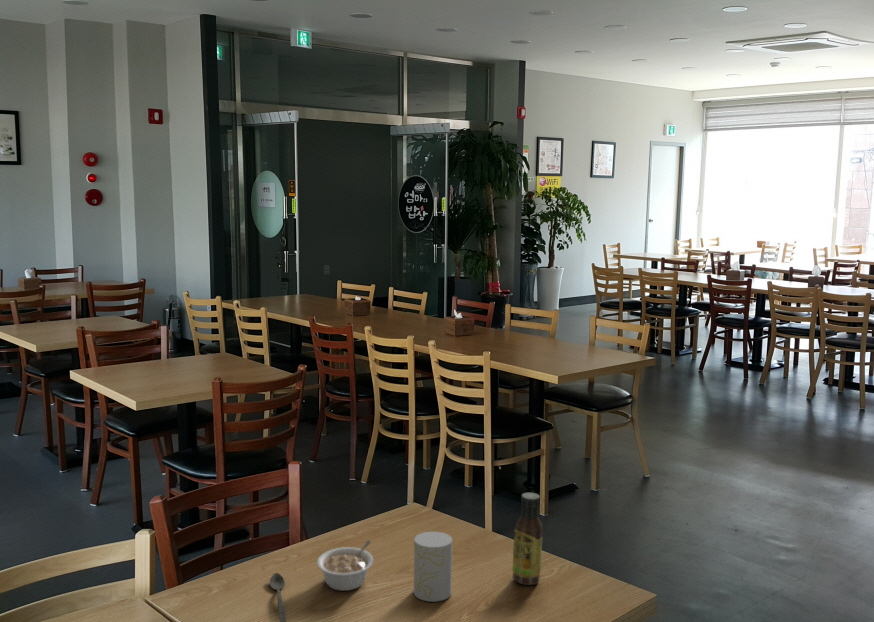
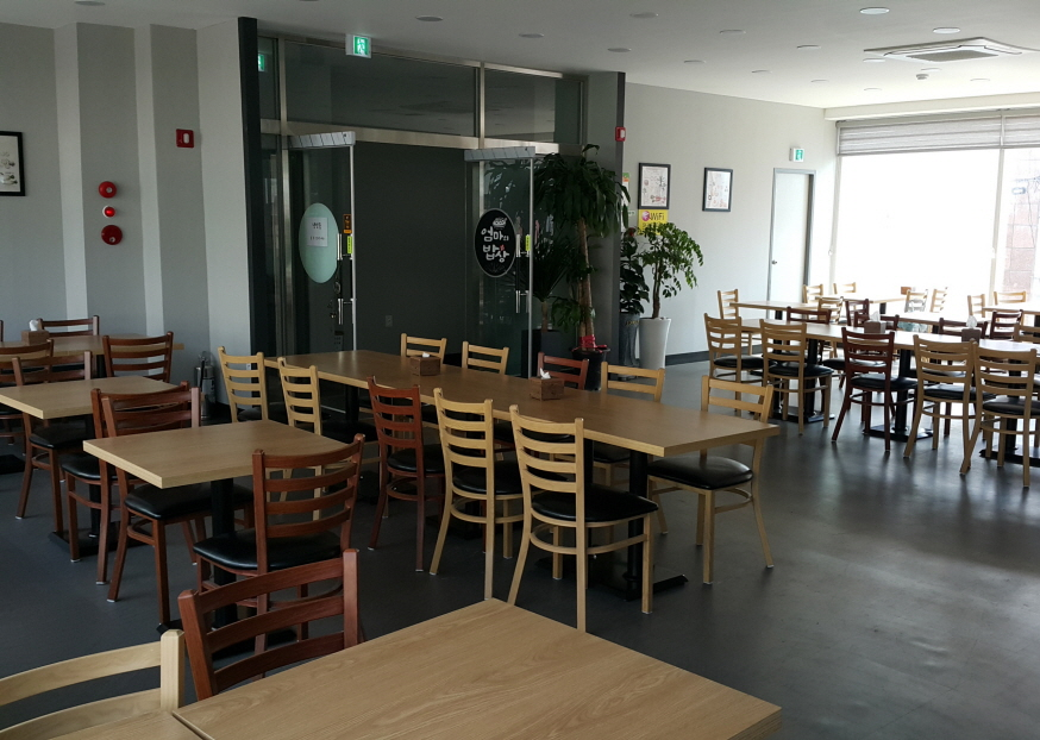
- cup (432, 565)
- legume (345, 567)
- spoon (279, 596)
- sauce bottle (527, 537)
